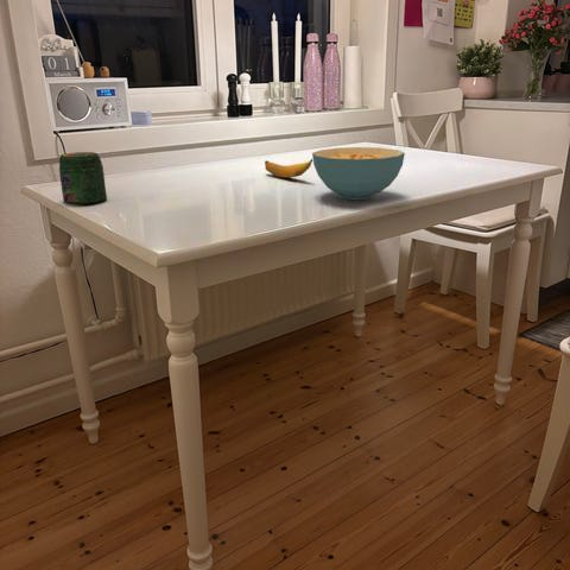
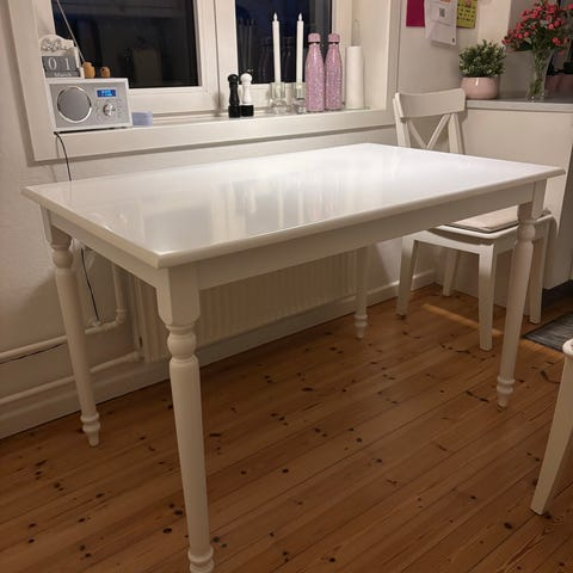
- cereal bowl (356, 175)
- banana (287, 166)
- jar (82, 177)
